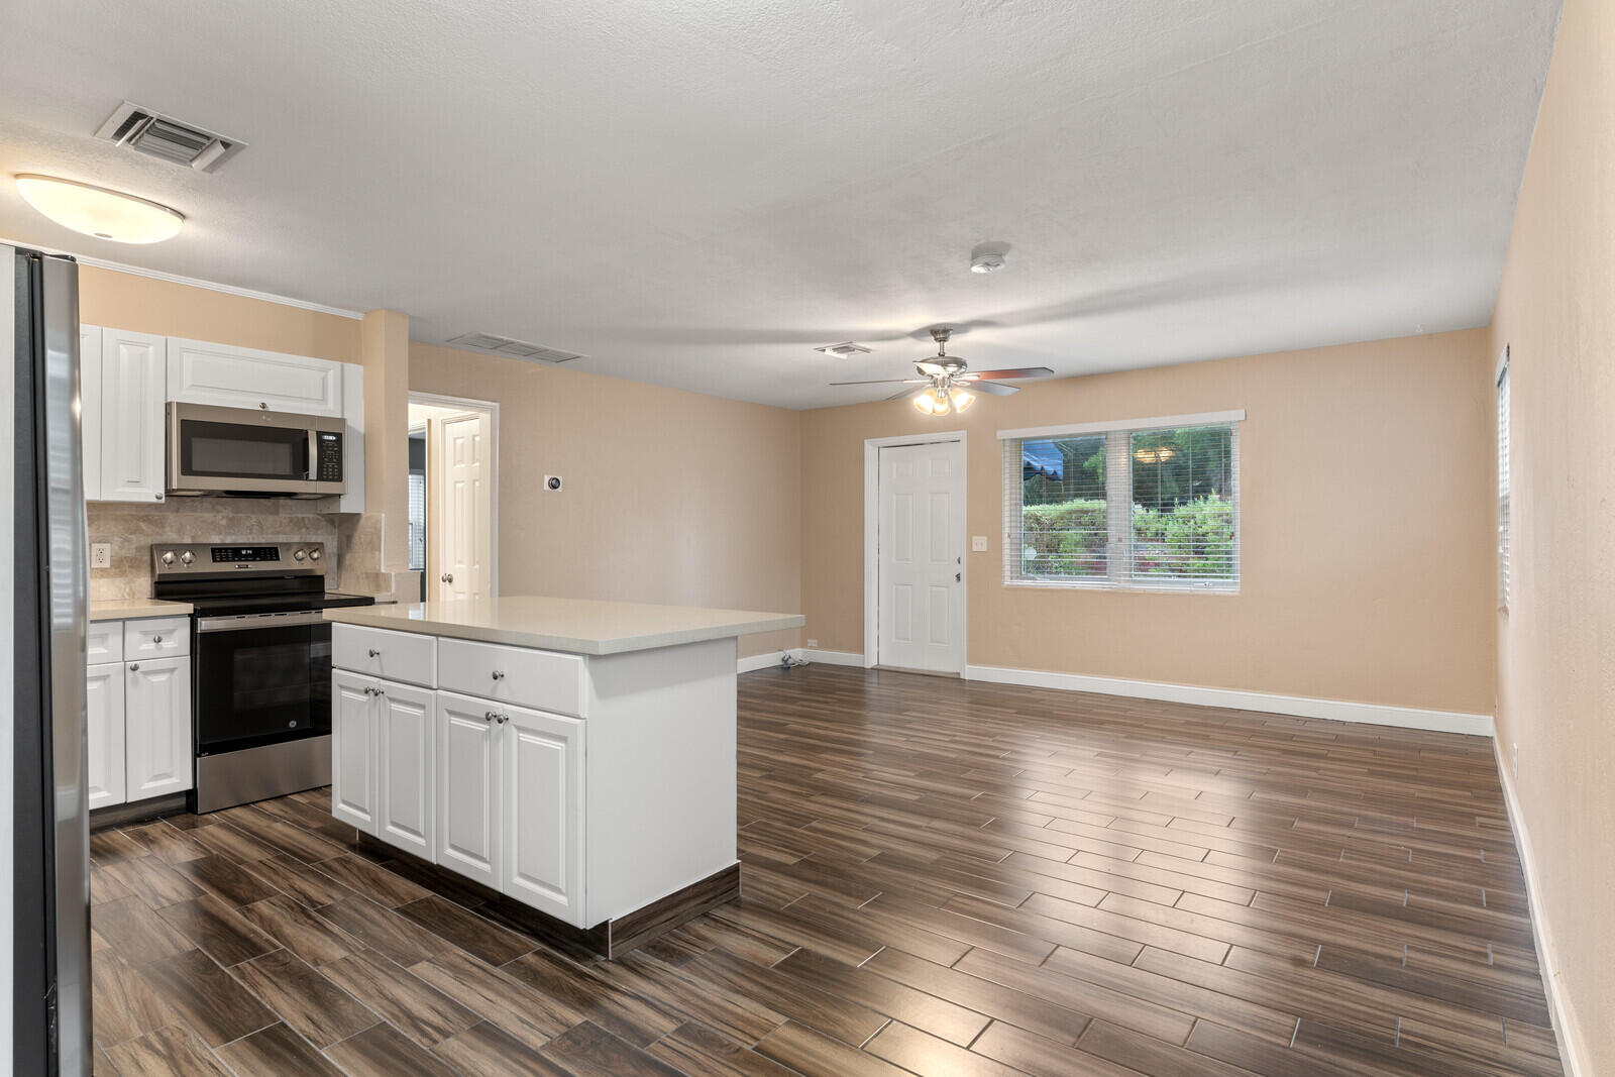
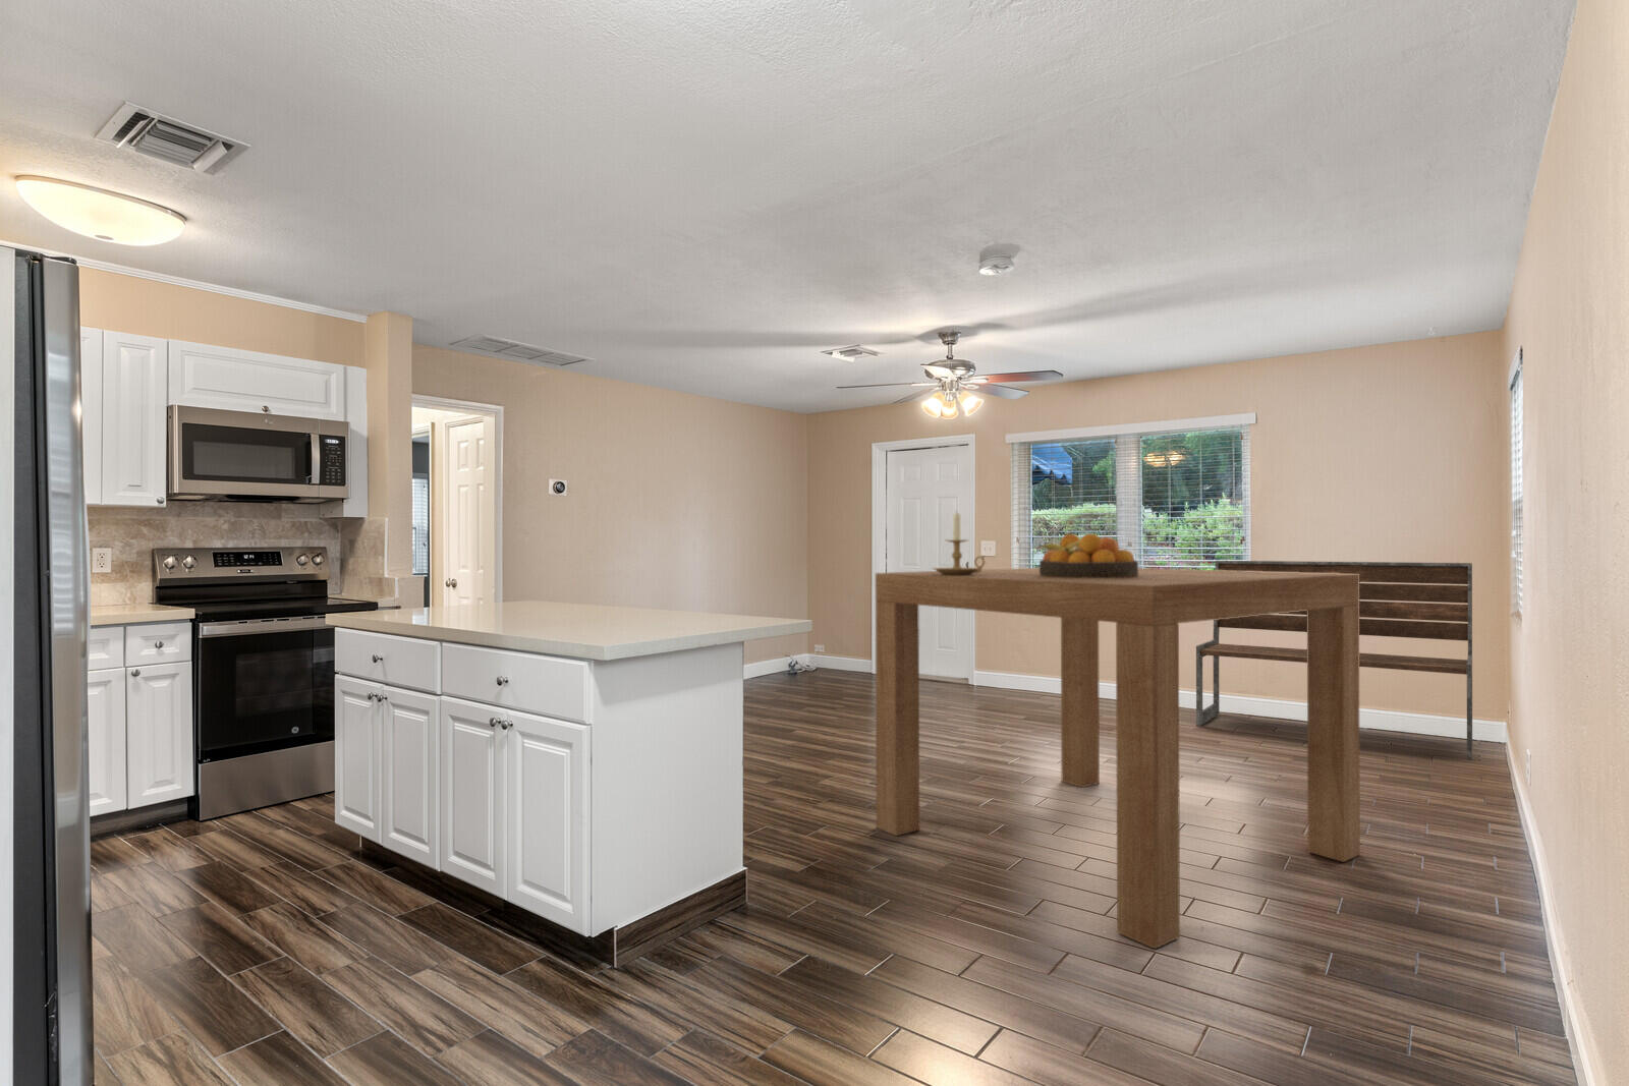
+ bench (1307, 650)
+ table (1098, 707)
+ candle holder (956, 542)
+ fruit bowl (1087, 554)
